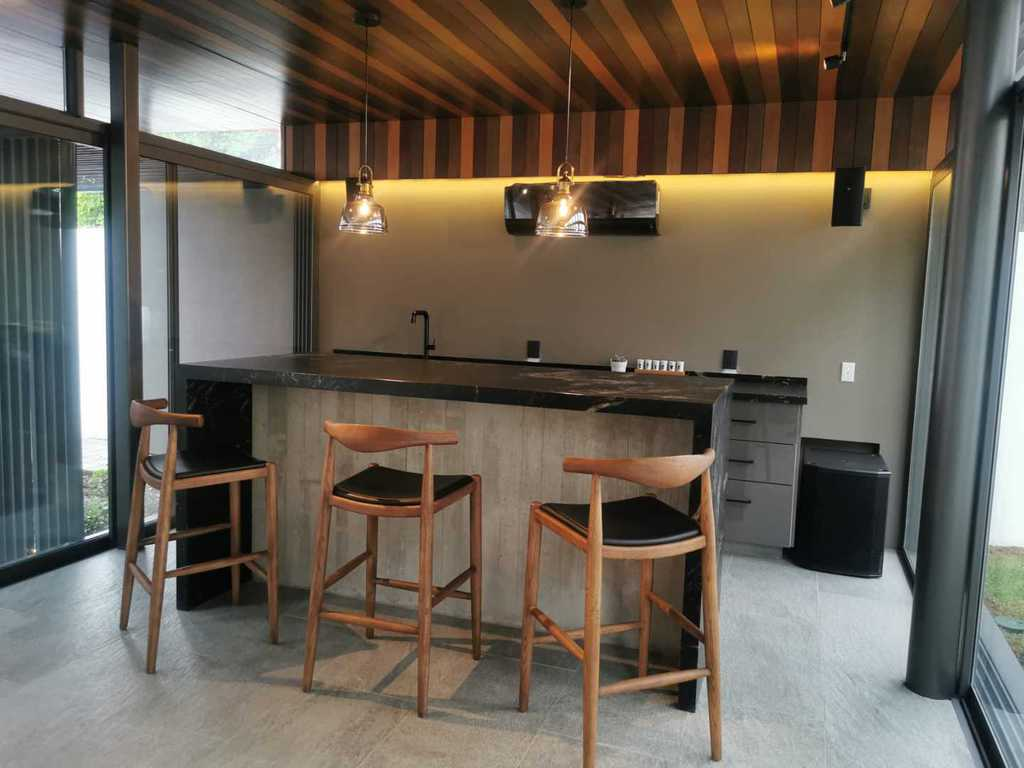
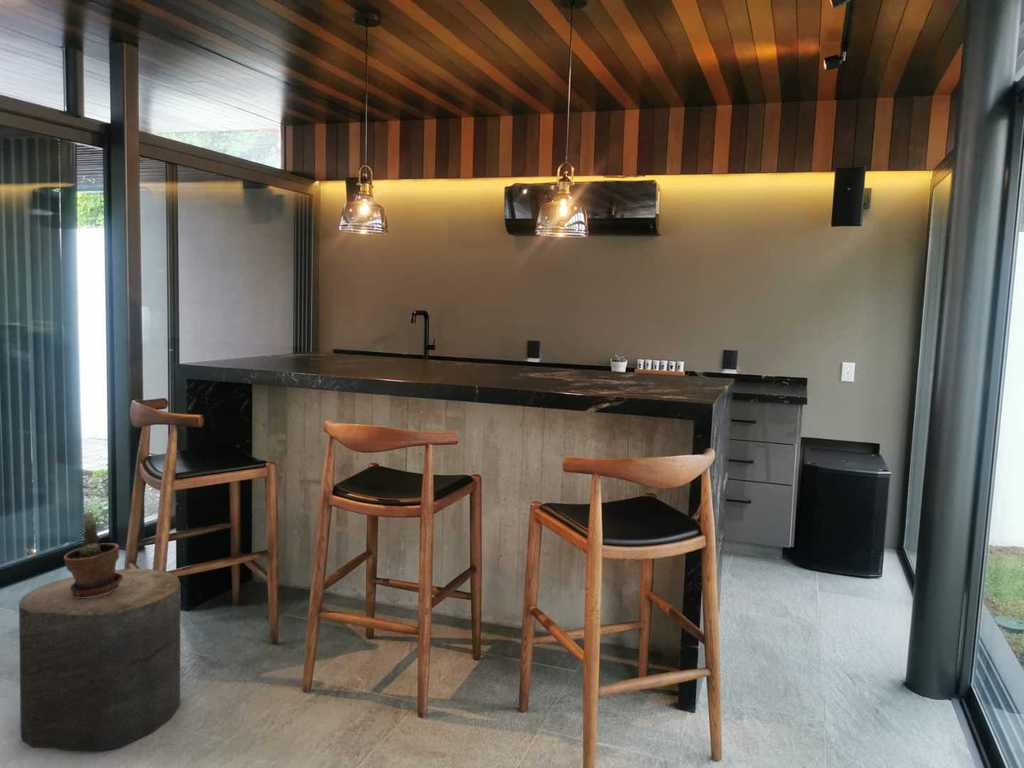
+ potted plant (94, 553)
+ stool (105, 653)
